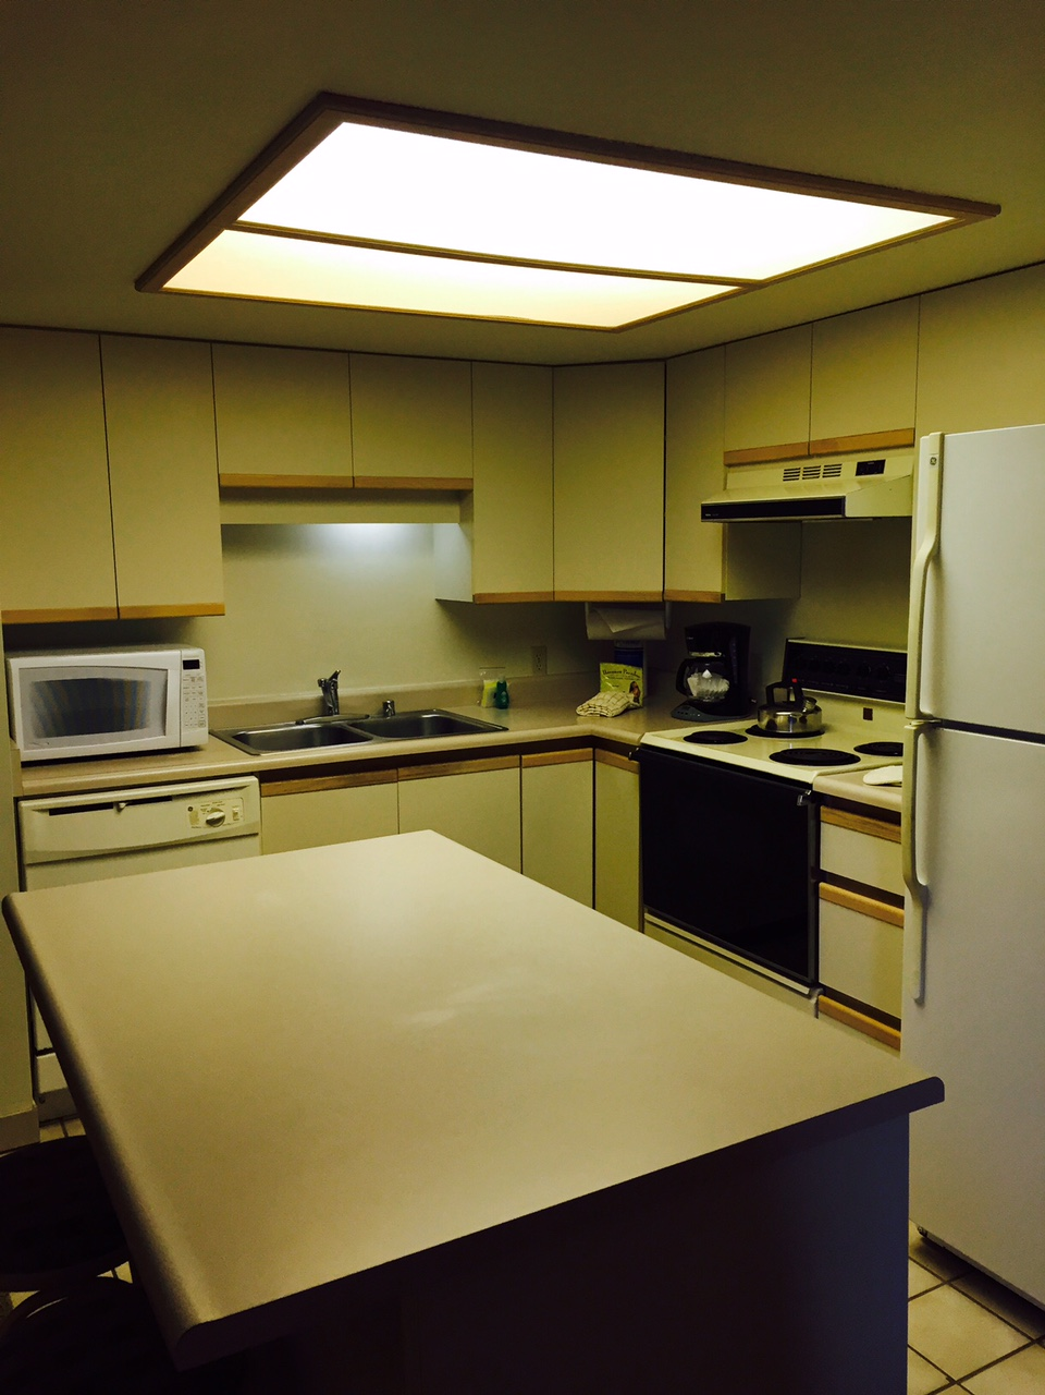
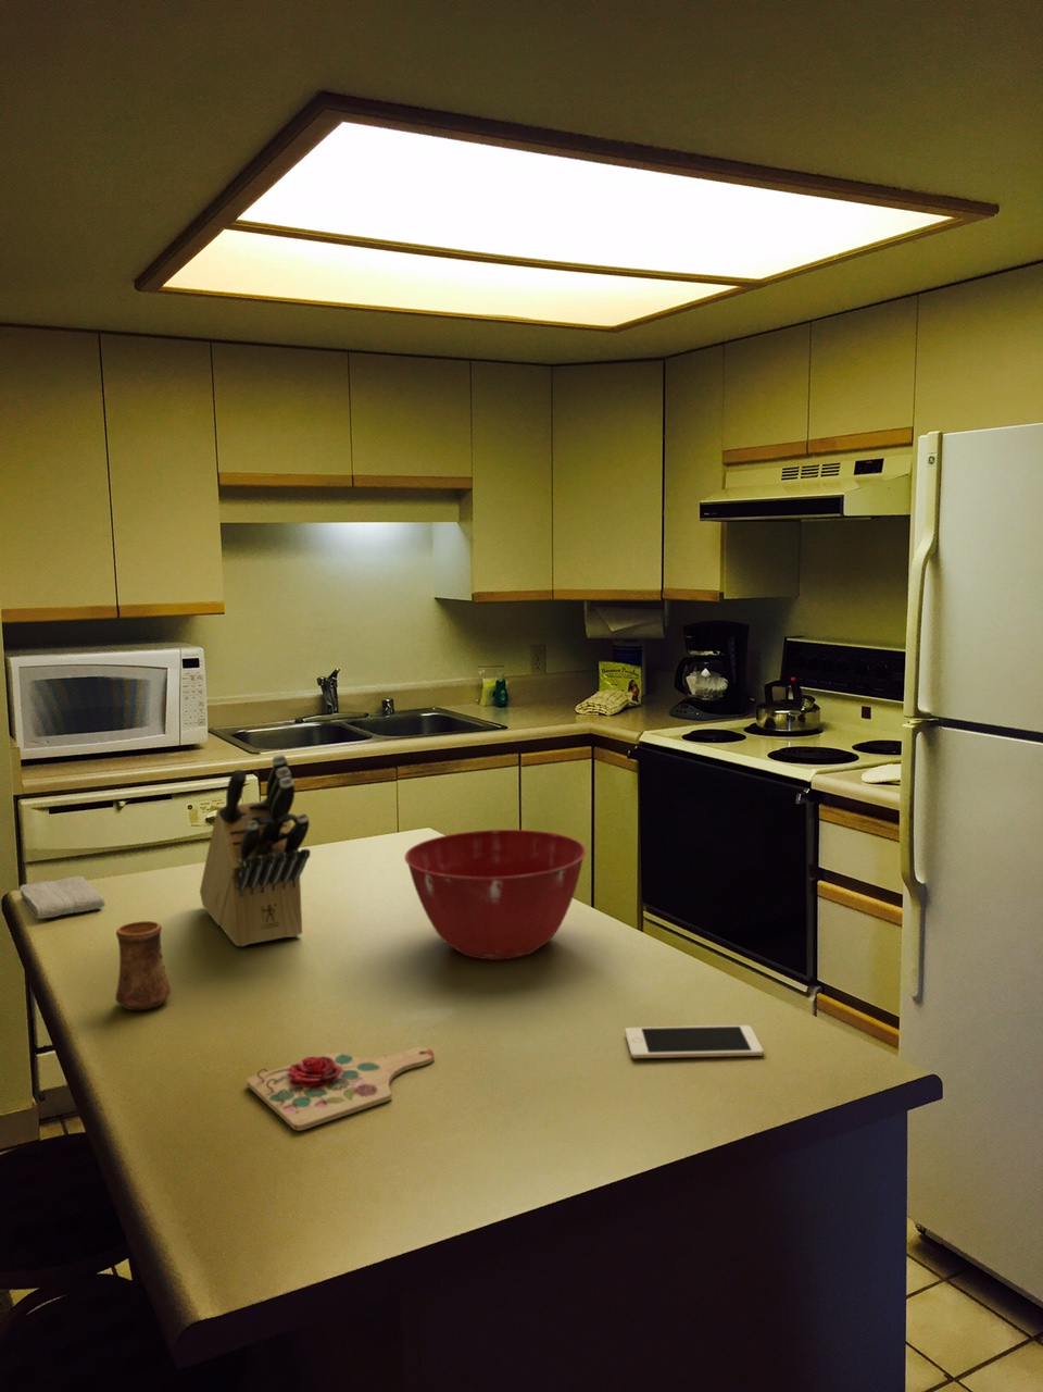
+ knife block (251, 838)
+ washcloth (60, 895)
+ mixing bowl (495, 898)
+ cell phone (692, 1041)
+ cup (141, 965)
+ cutting board (354, 1069)
